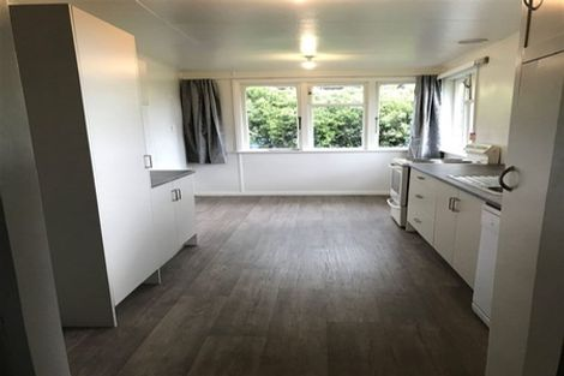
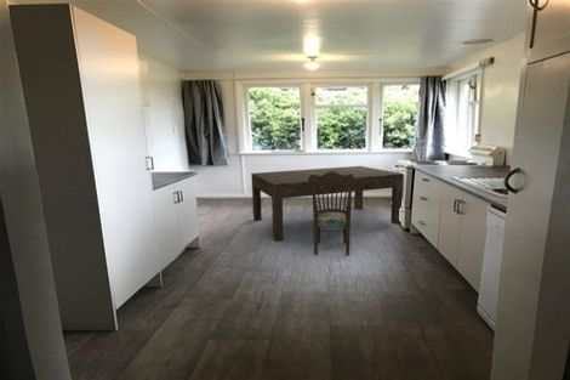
+ dining chair (331, 209)
+ dining table (324, 193)
